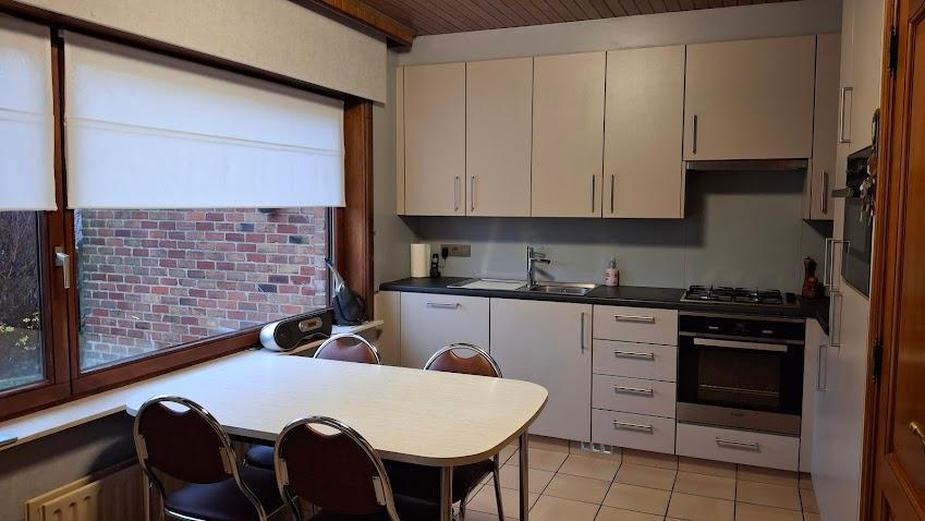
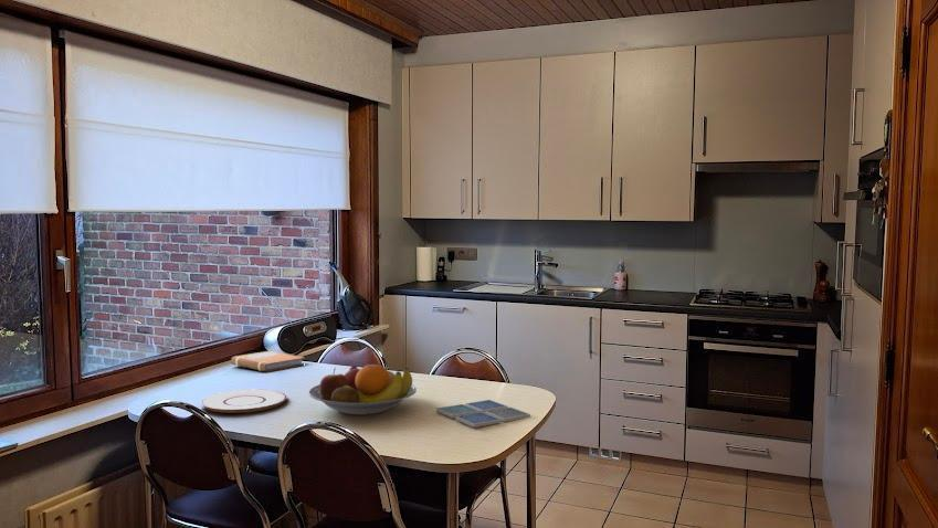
+ fruit bowl (362, 386)
+ notebook (266, 360)
+ drink coaster (482, 412)
+ plate (244, 401)
